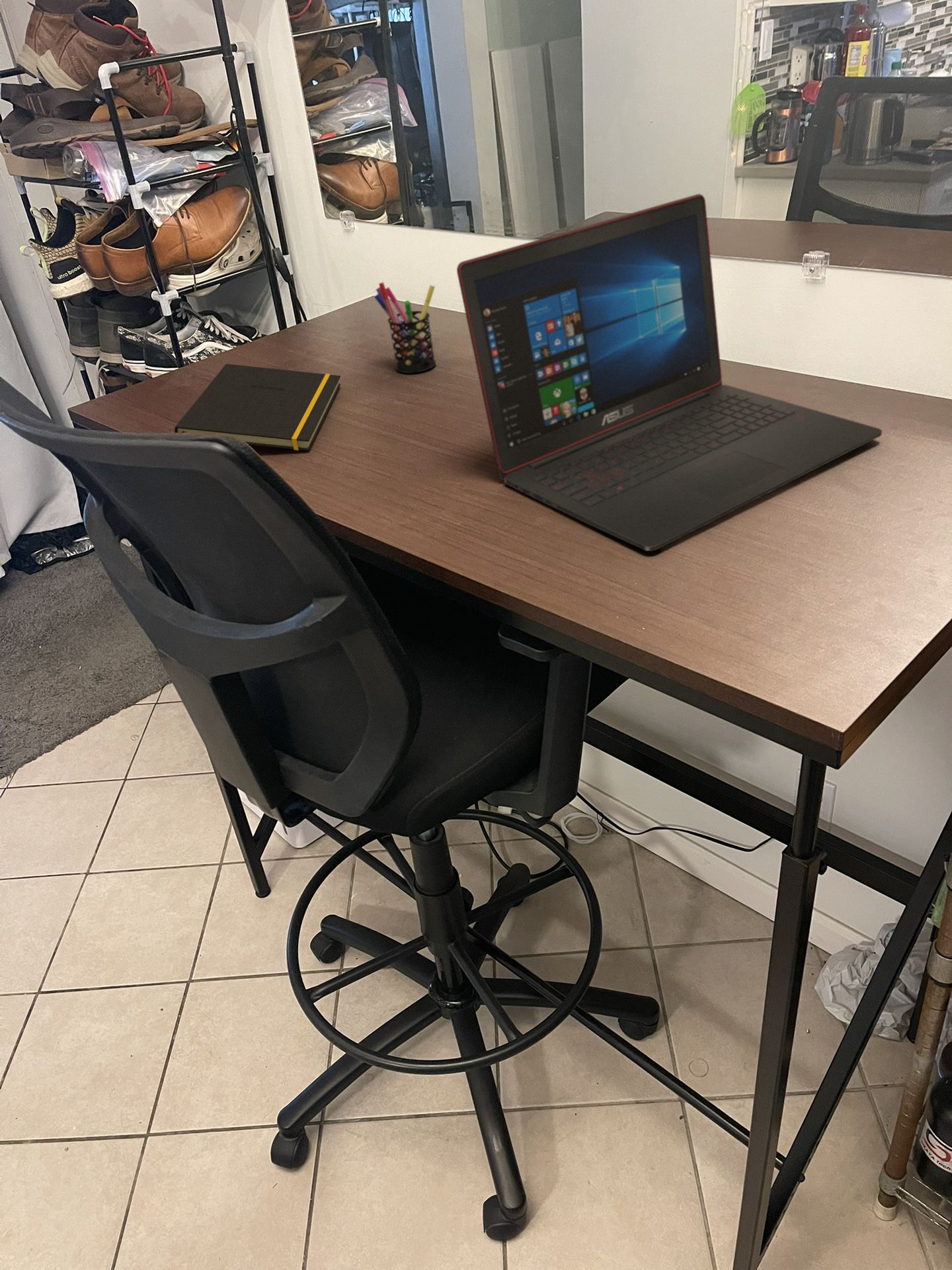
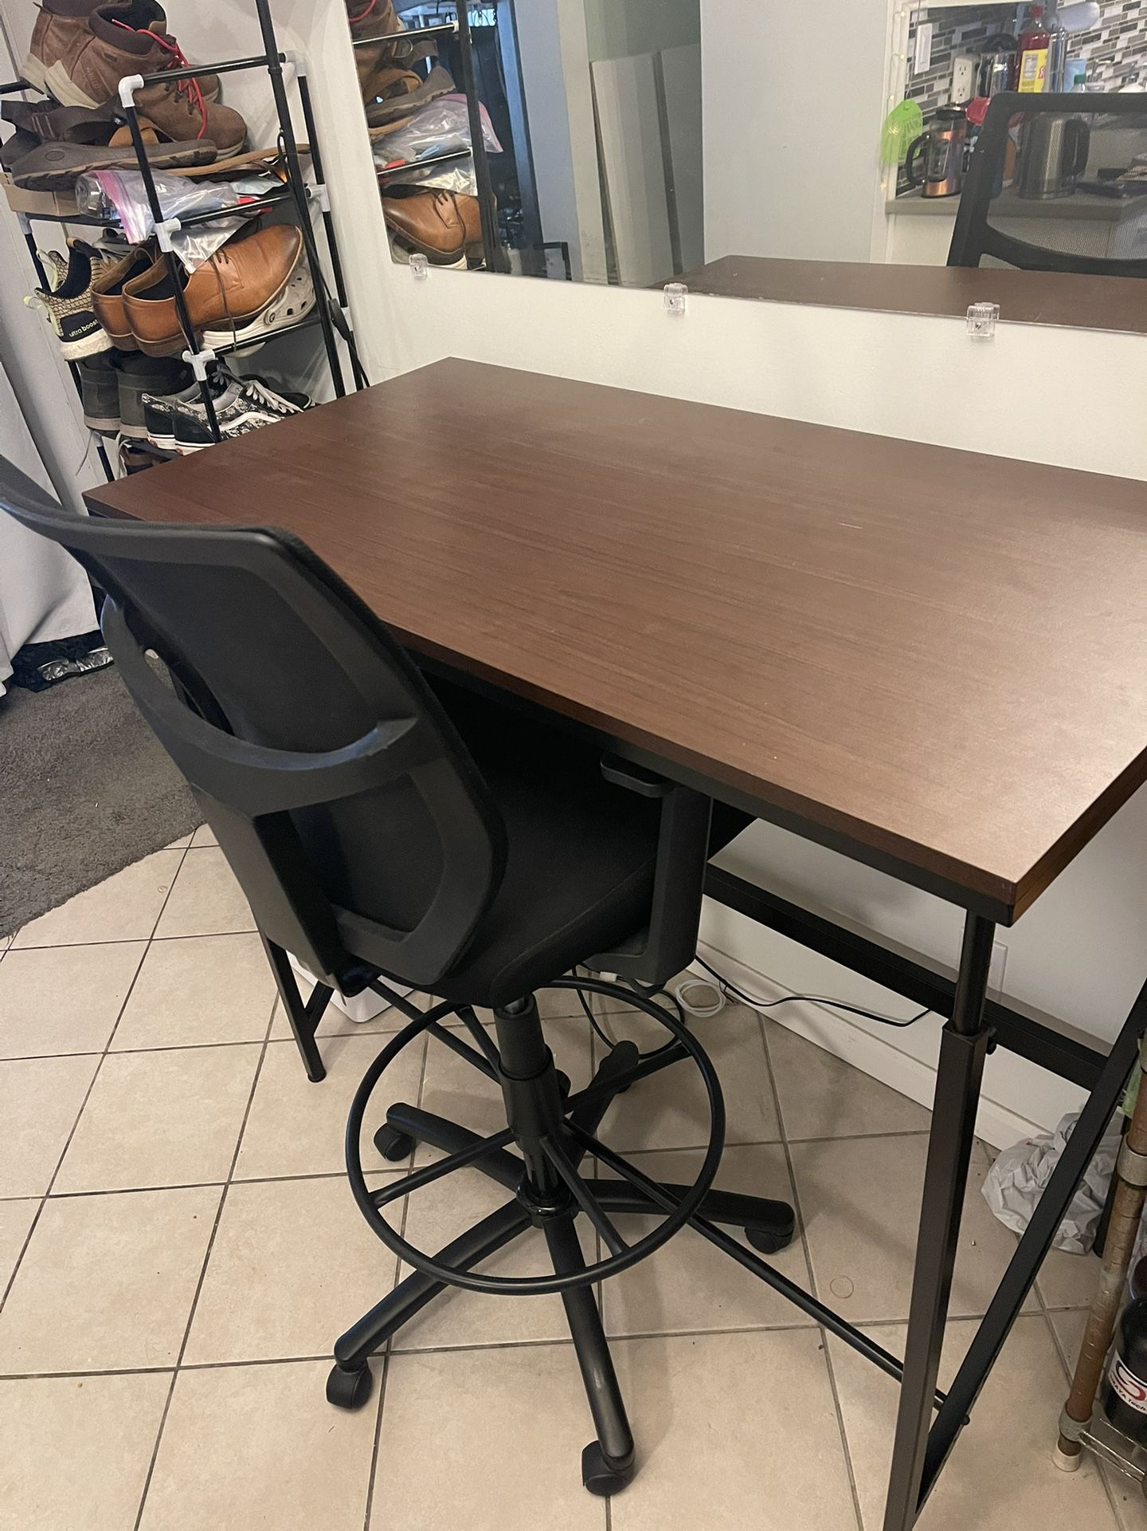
- laptop (679, 355)
- notepad (264, 404)
- pen holder (407, 325)
